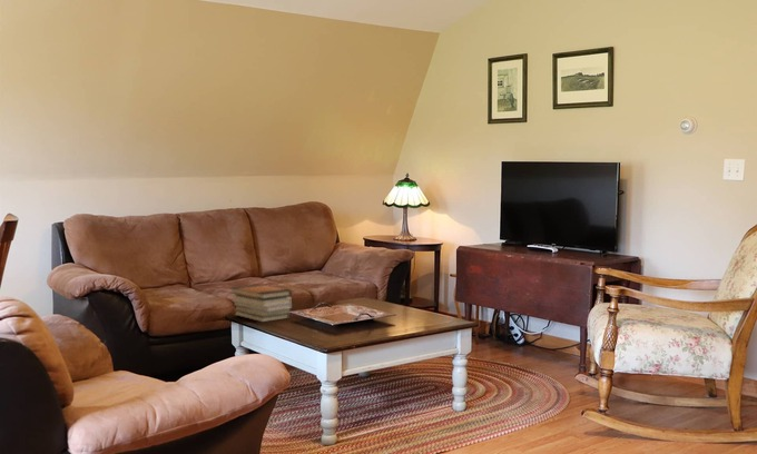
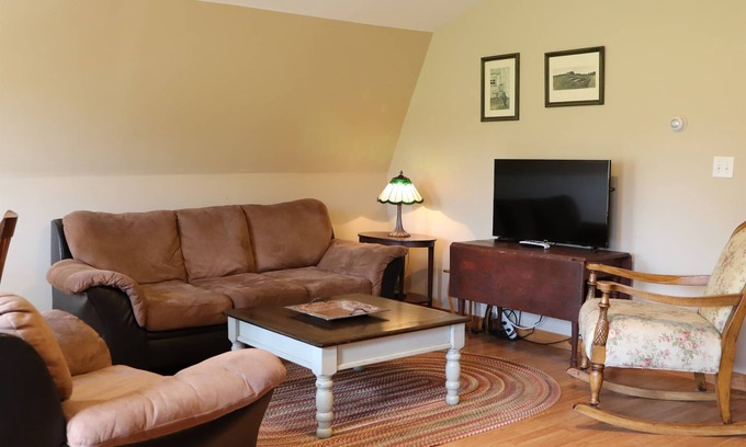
- book stack (260, 303)
